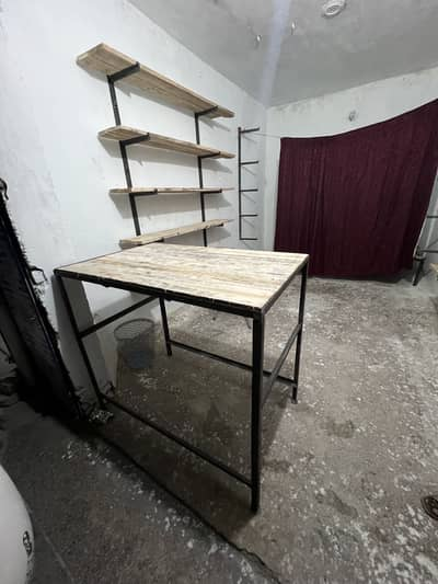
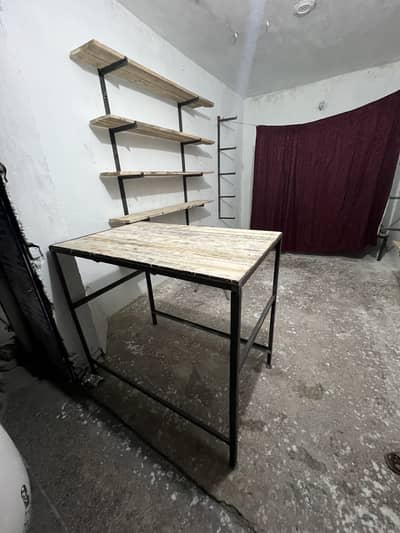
- wastebasket (138, 344)
